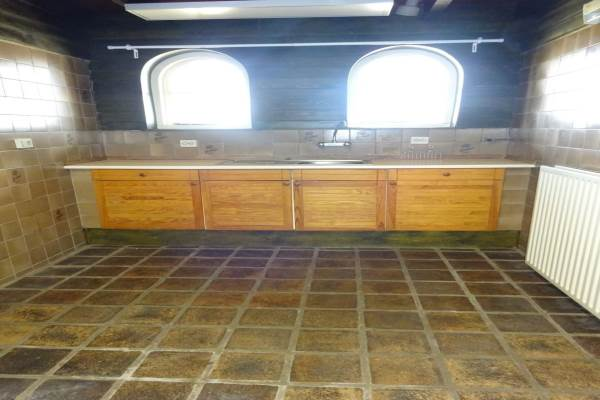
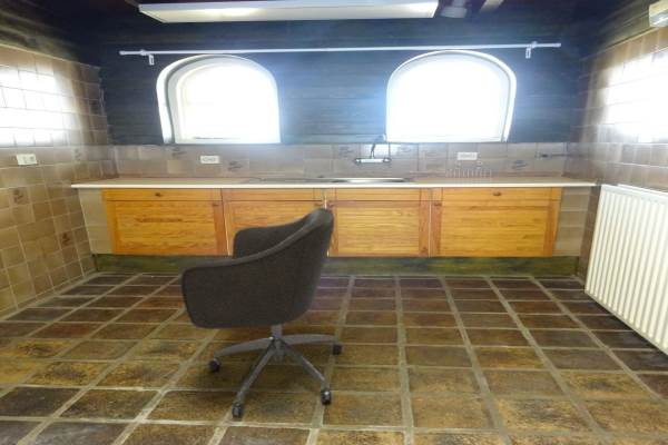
+ chair (268, 296)
